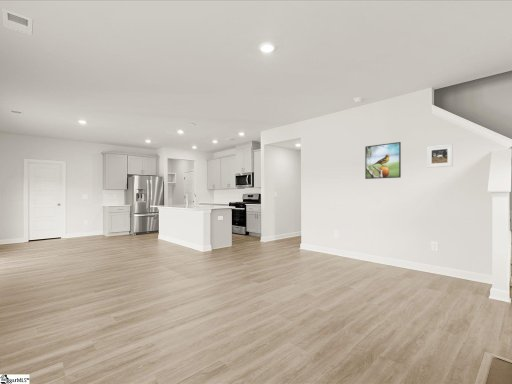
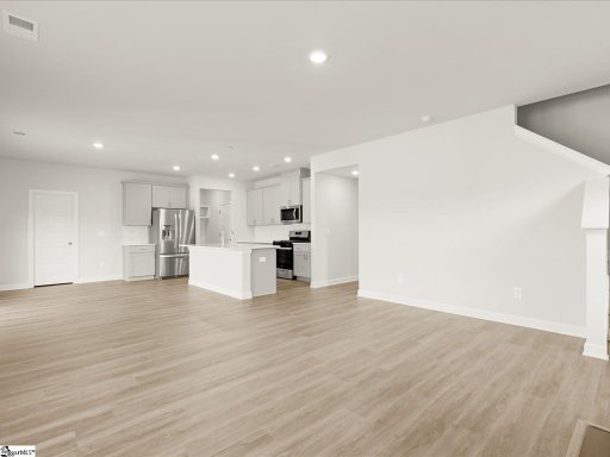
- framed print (439, 156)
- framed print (382, 161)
